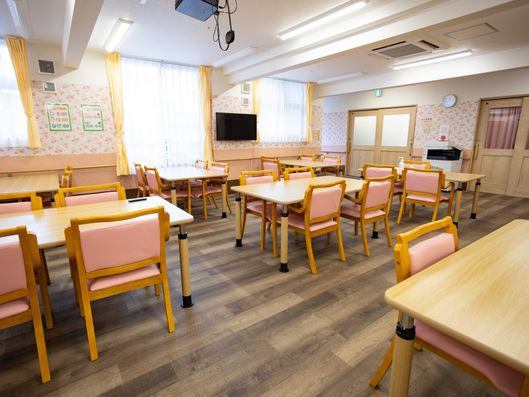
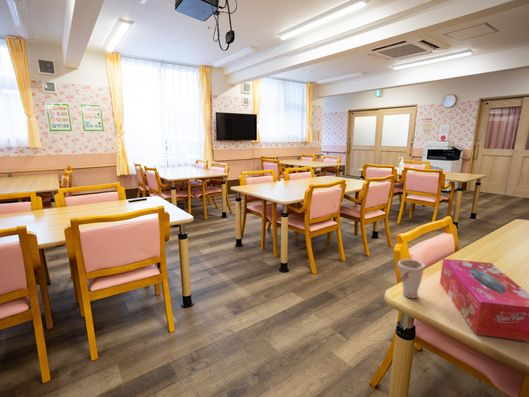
+ cup (409, 279)
+ tissue box (484, 294)
